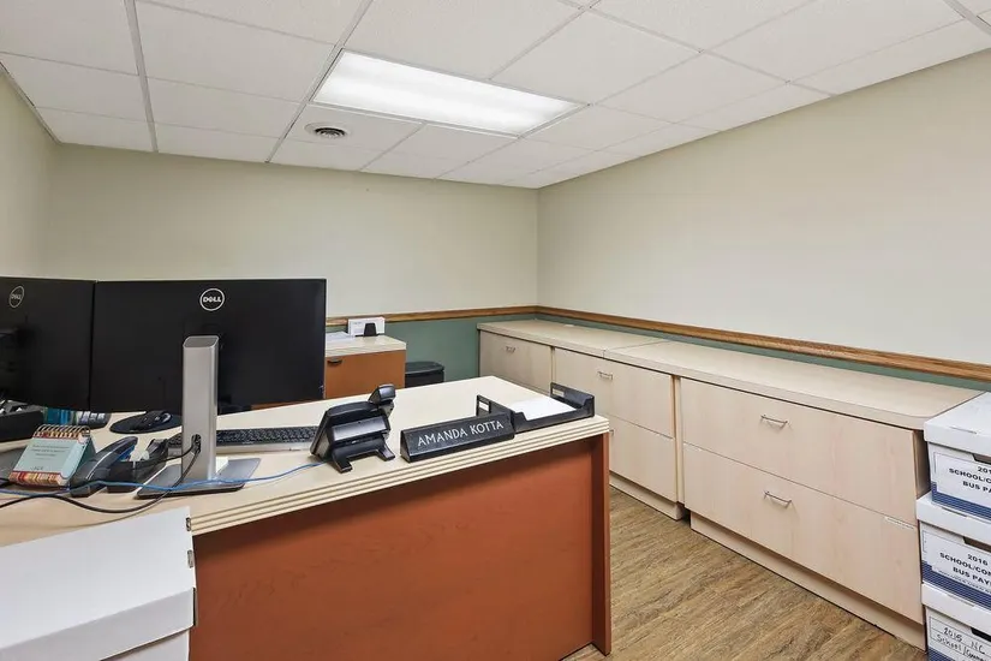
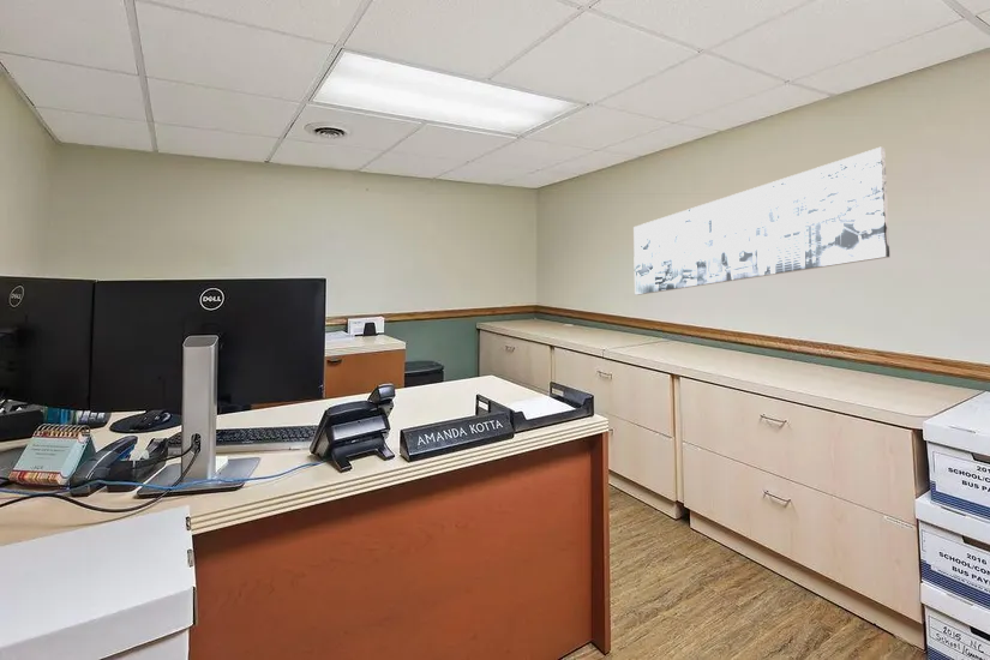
+ wall art (731, 238)
